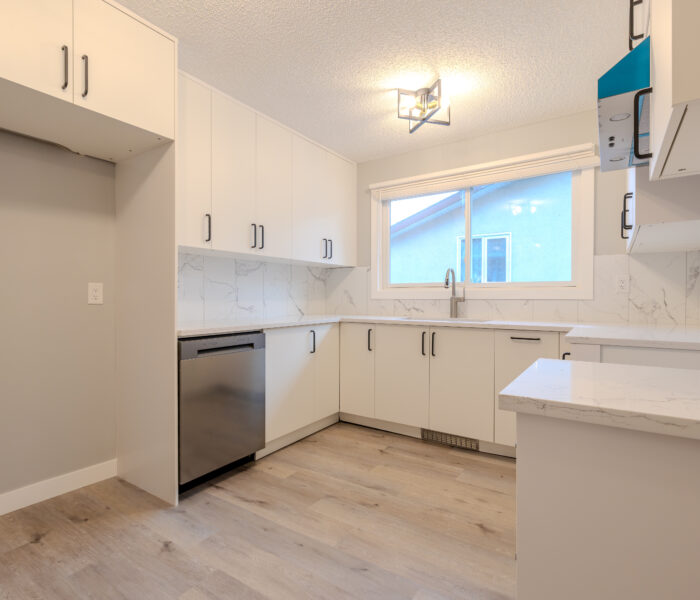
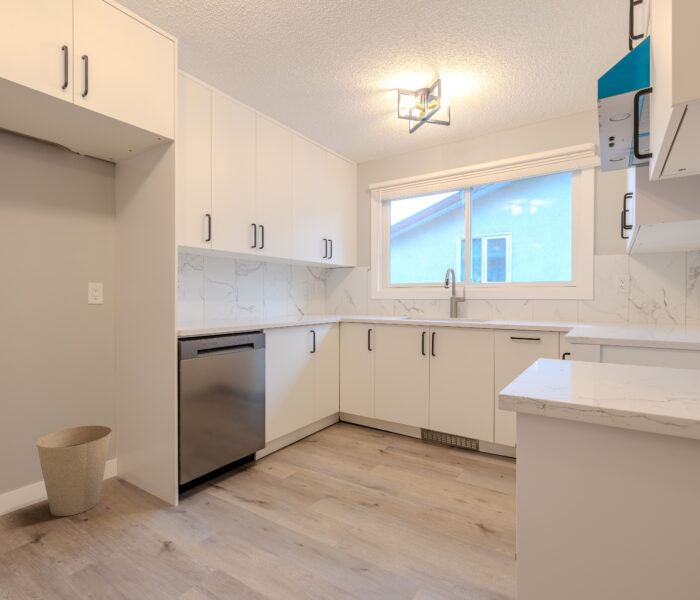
+ trash can (75, 470)
